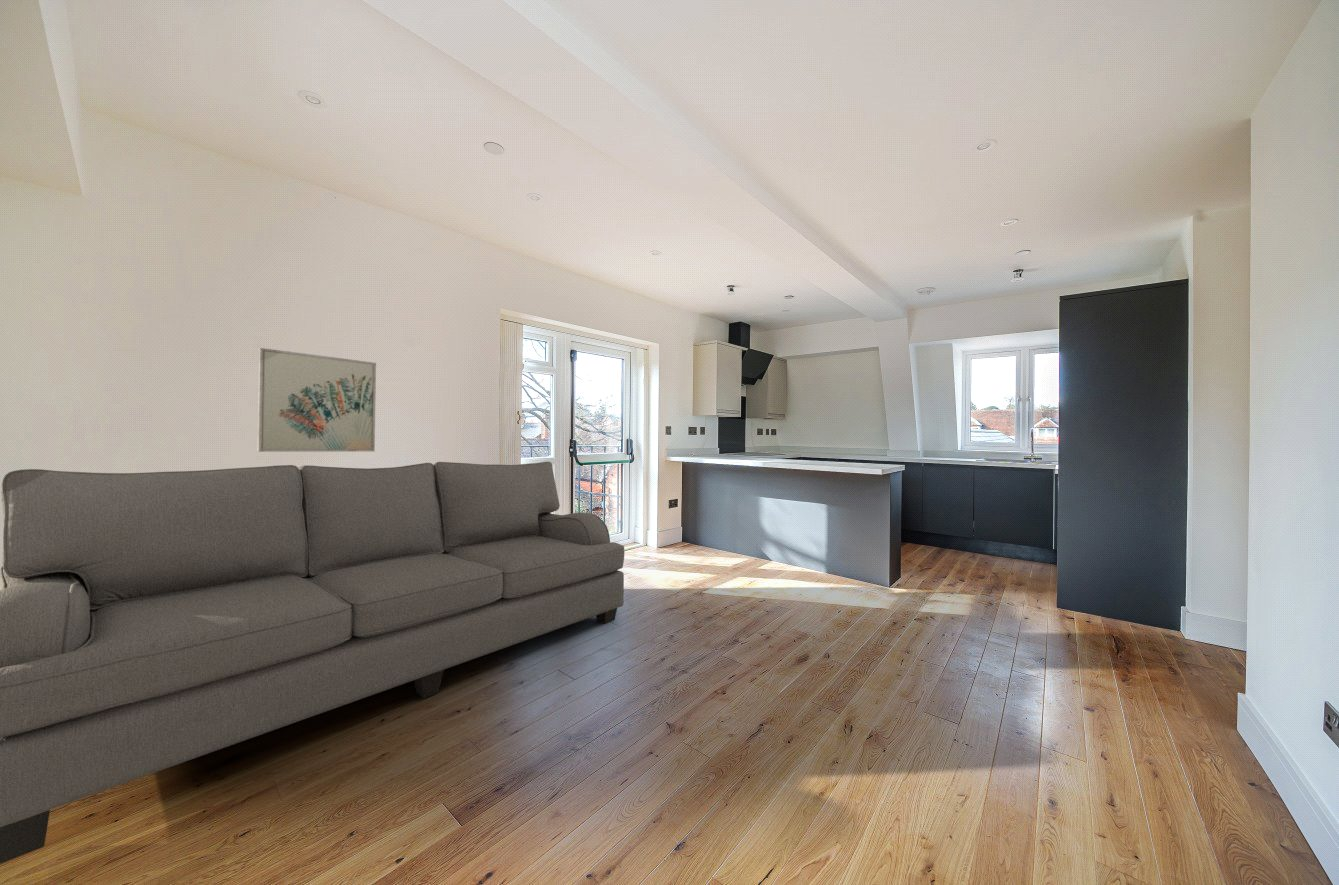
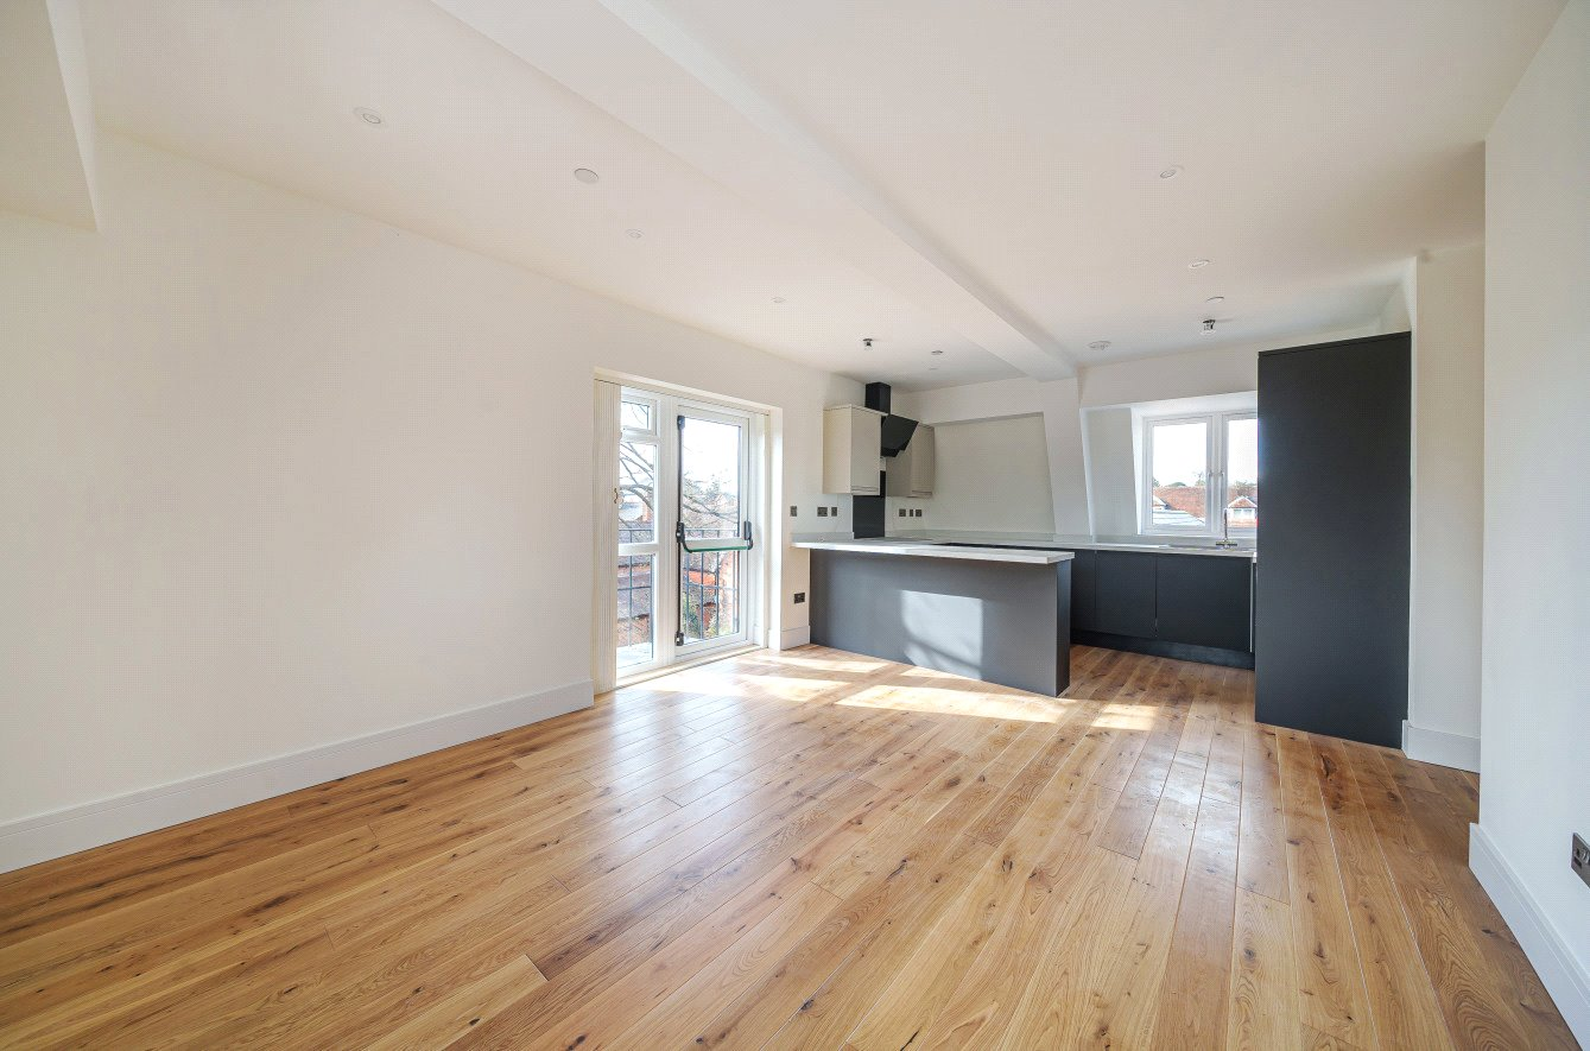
- sofa (392, 564)
- wall art (321, 403)
